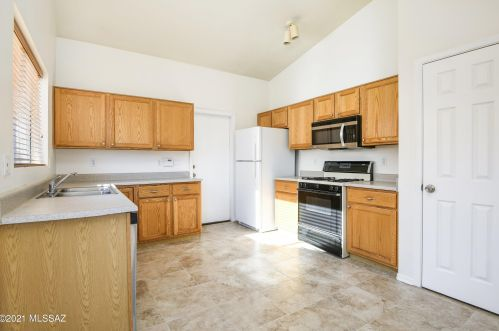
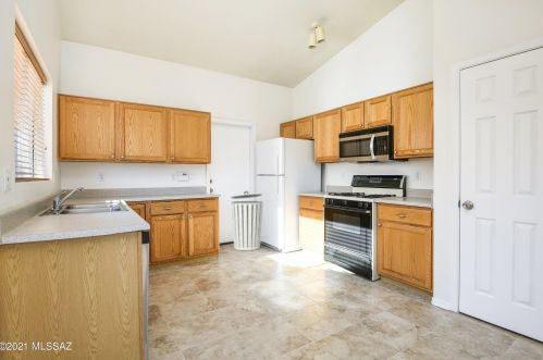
+ trash can (246, 219)
